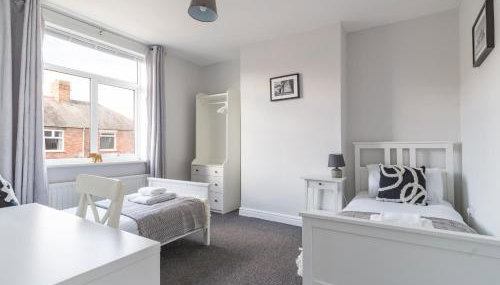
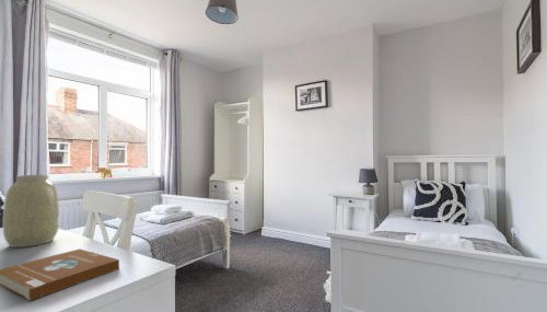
+ book (59, 269)
+ vase (32, 208)
